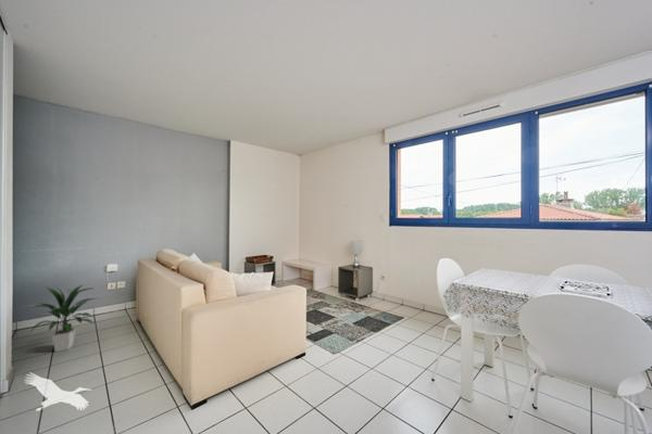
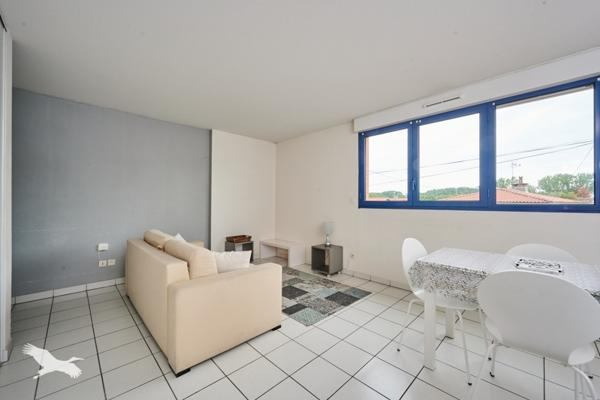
- indoor plant (66, 315)
